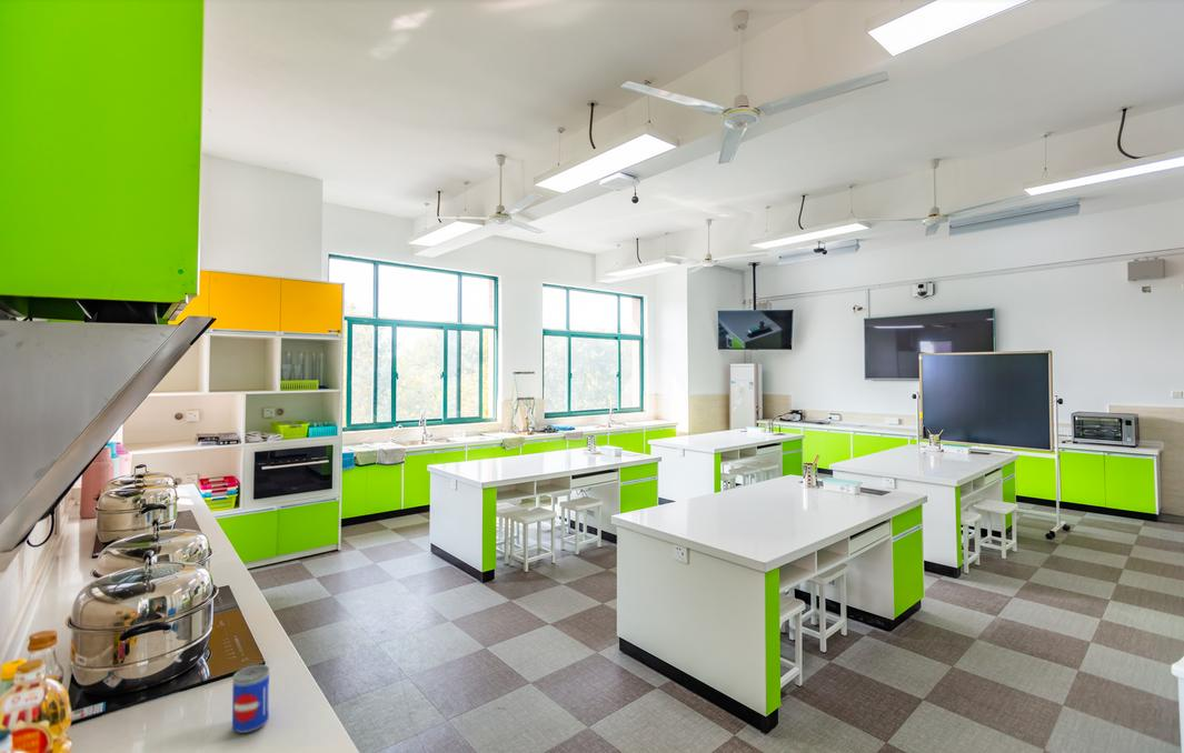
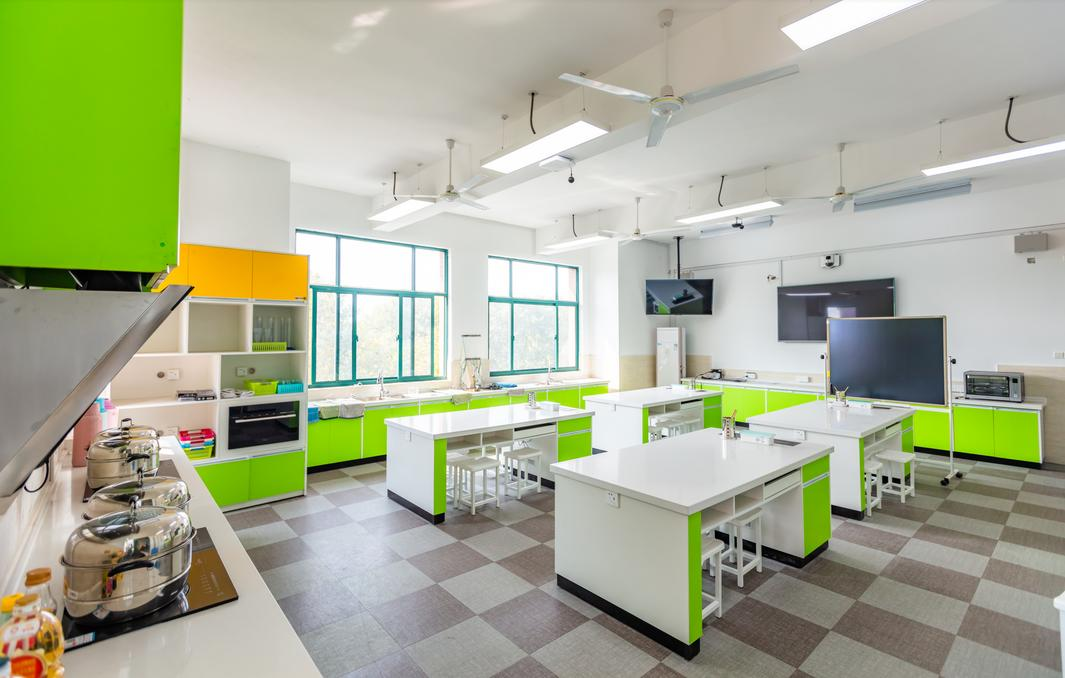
- beer can (250, 699)
